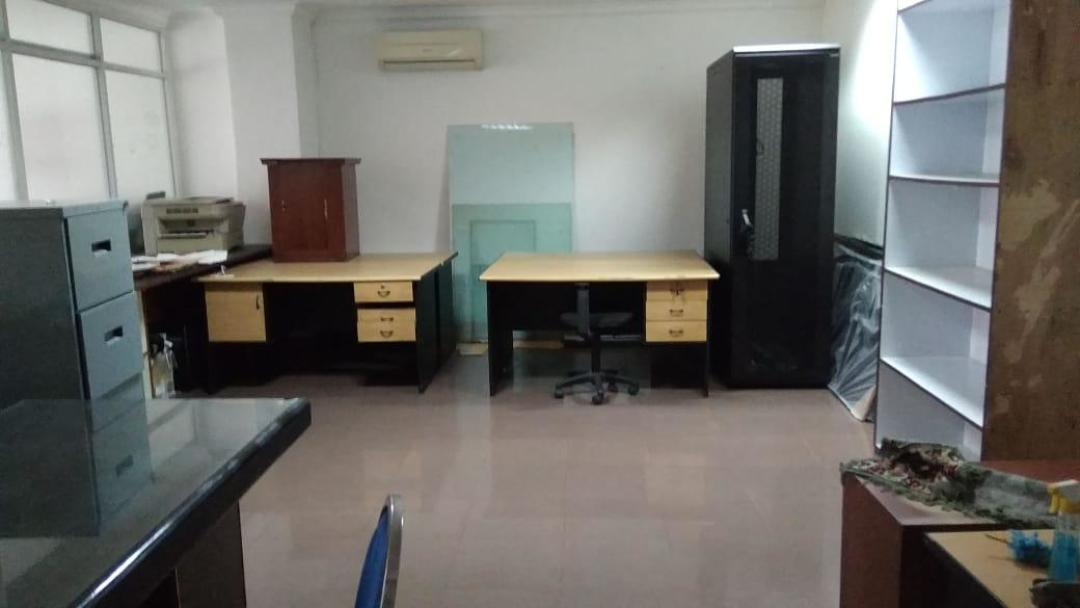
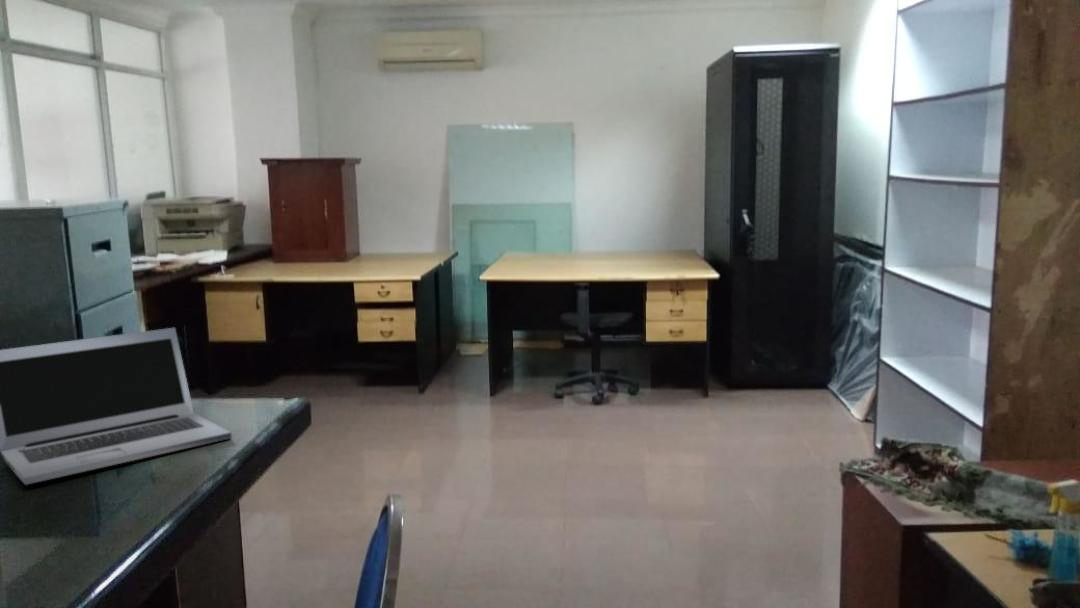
+ laptop (109, 397)
